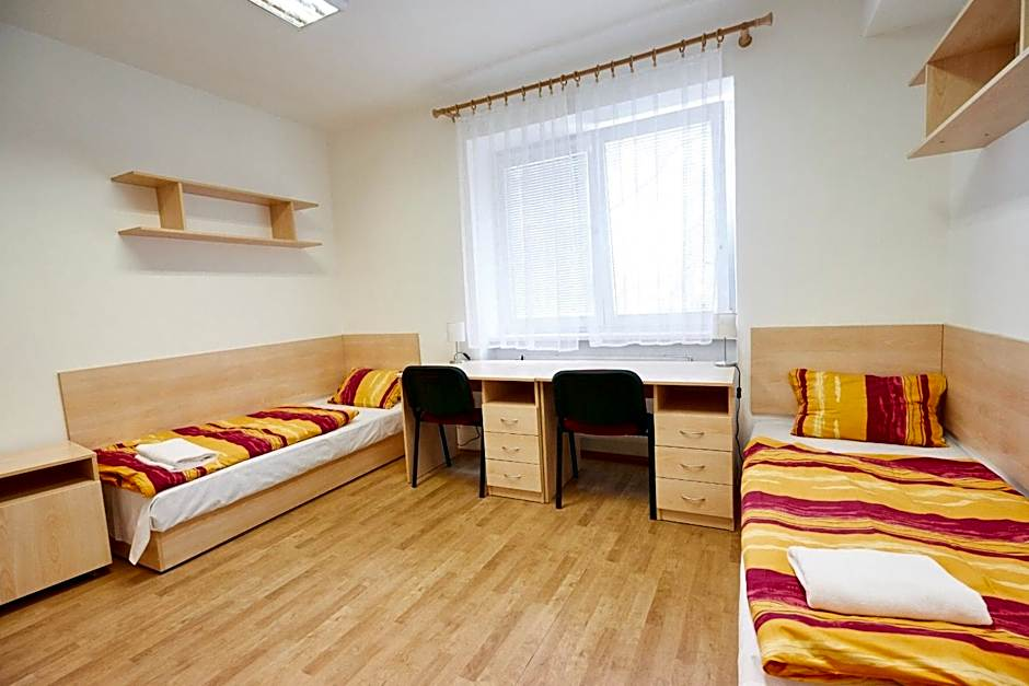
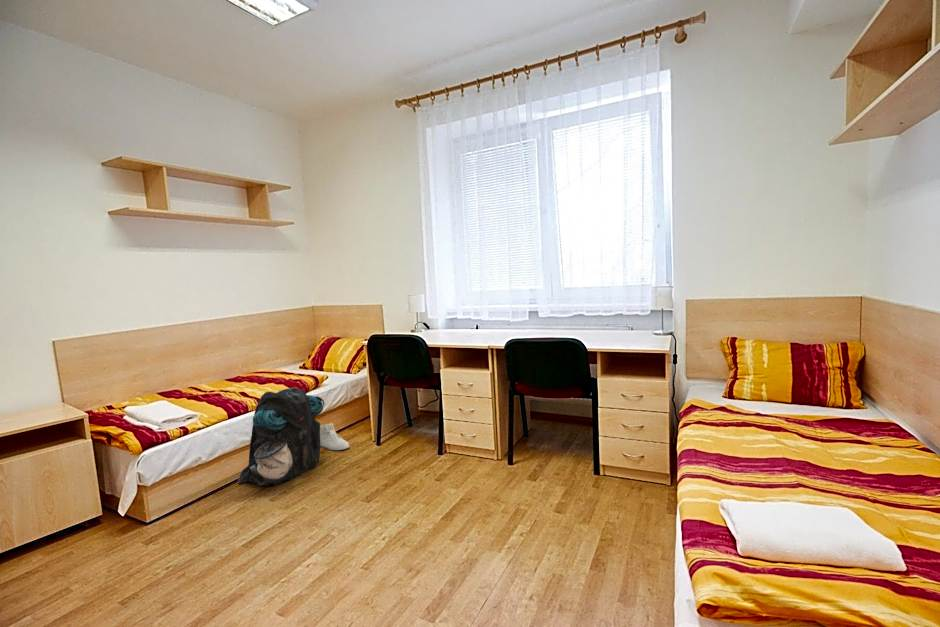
+ sneaker (331, 435)
+ backpack (285, 430)
